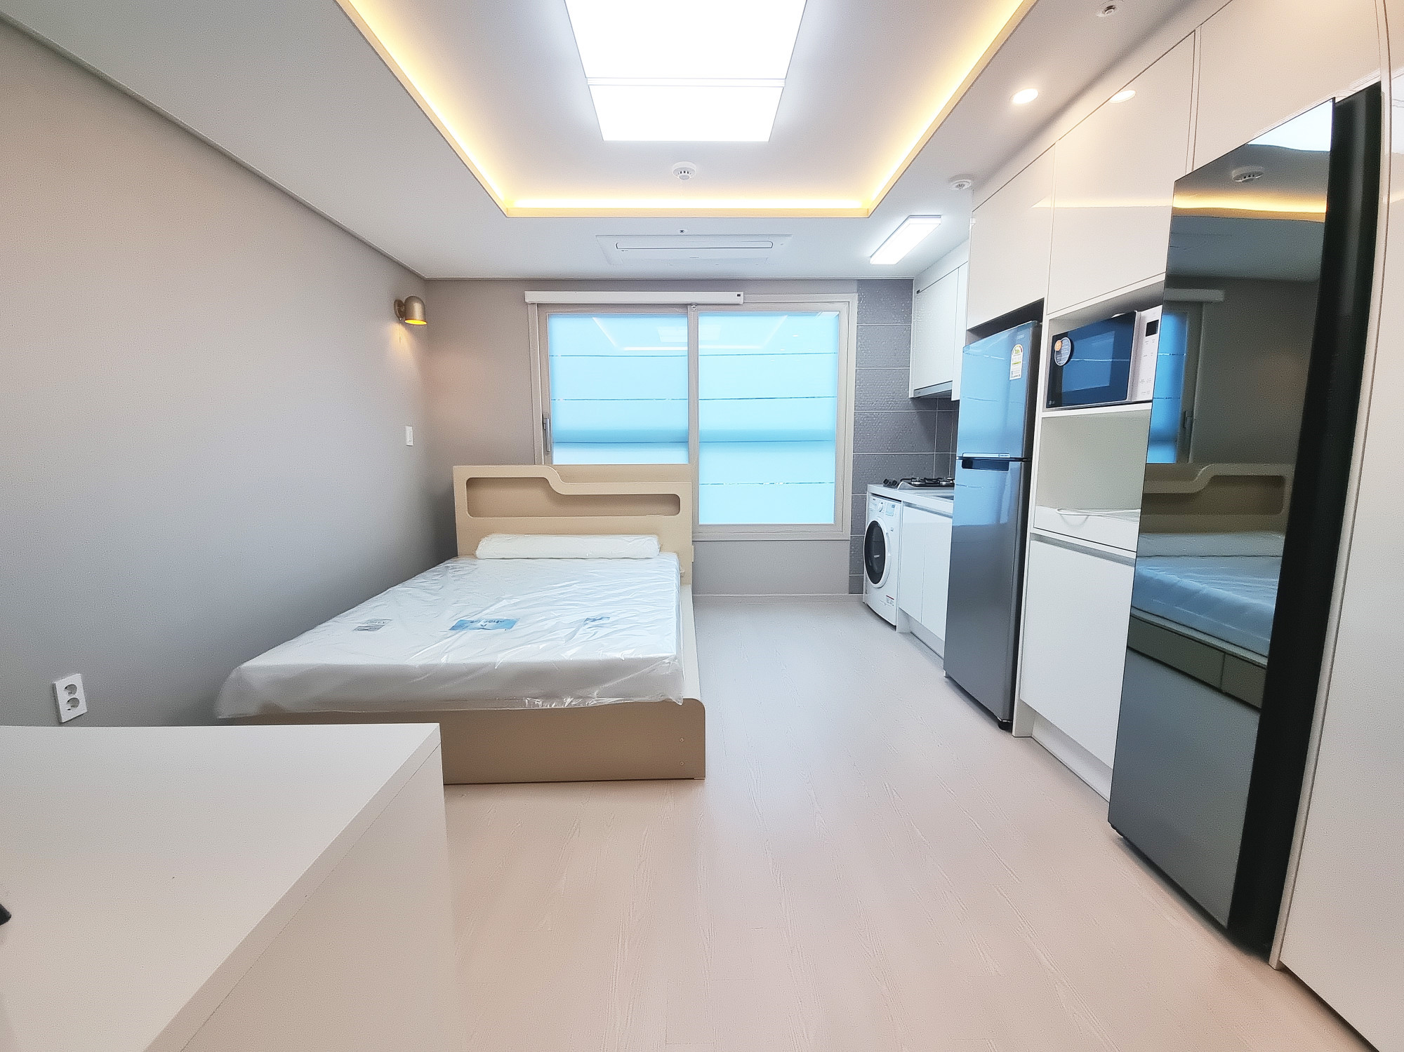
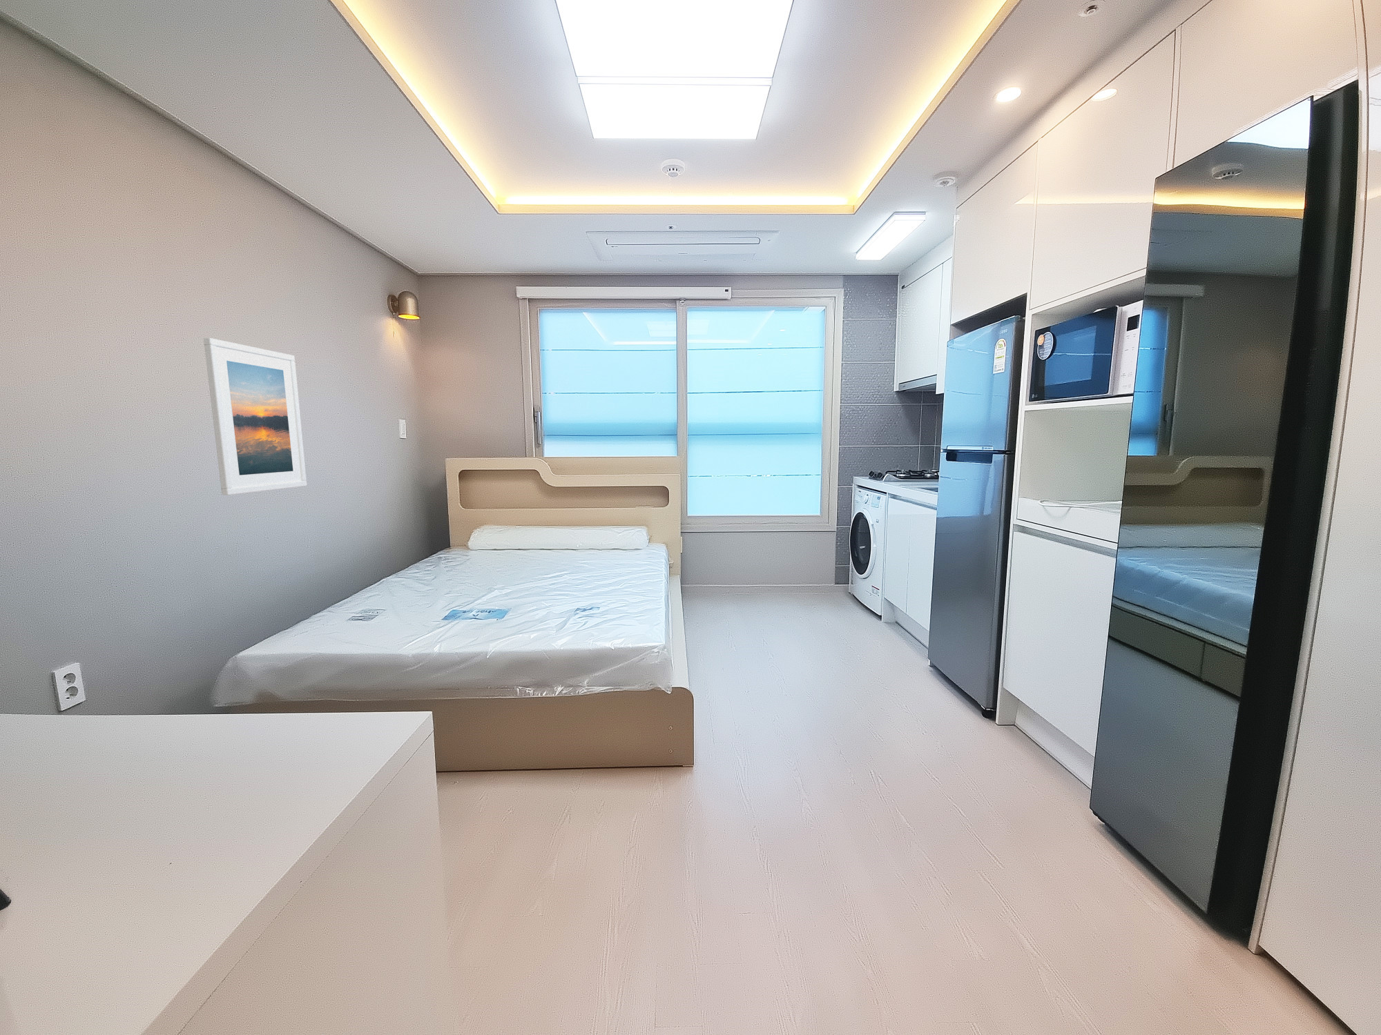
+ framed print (261, 420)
